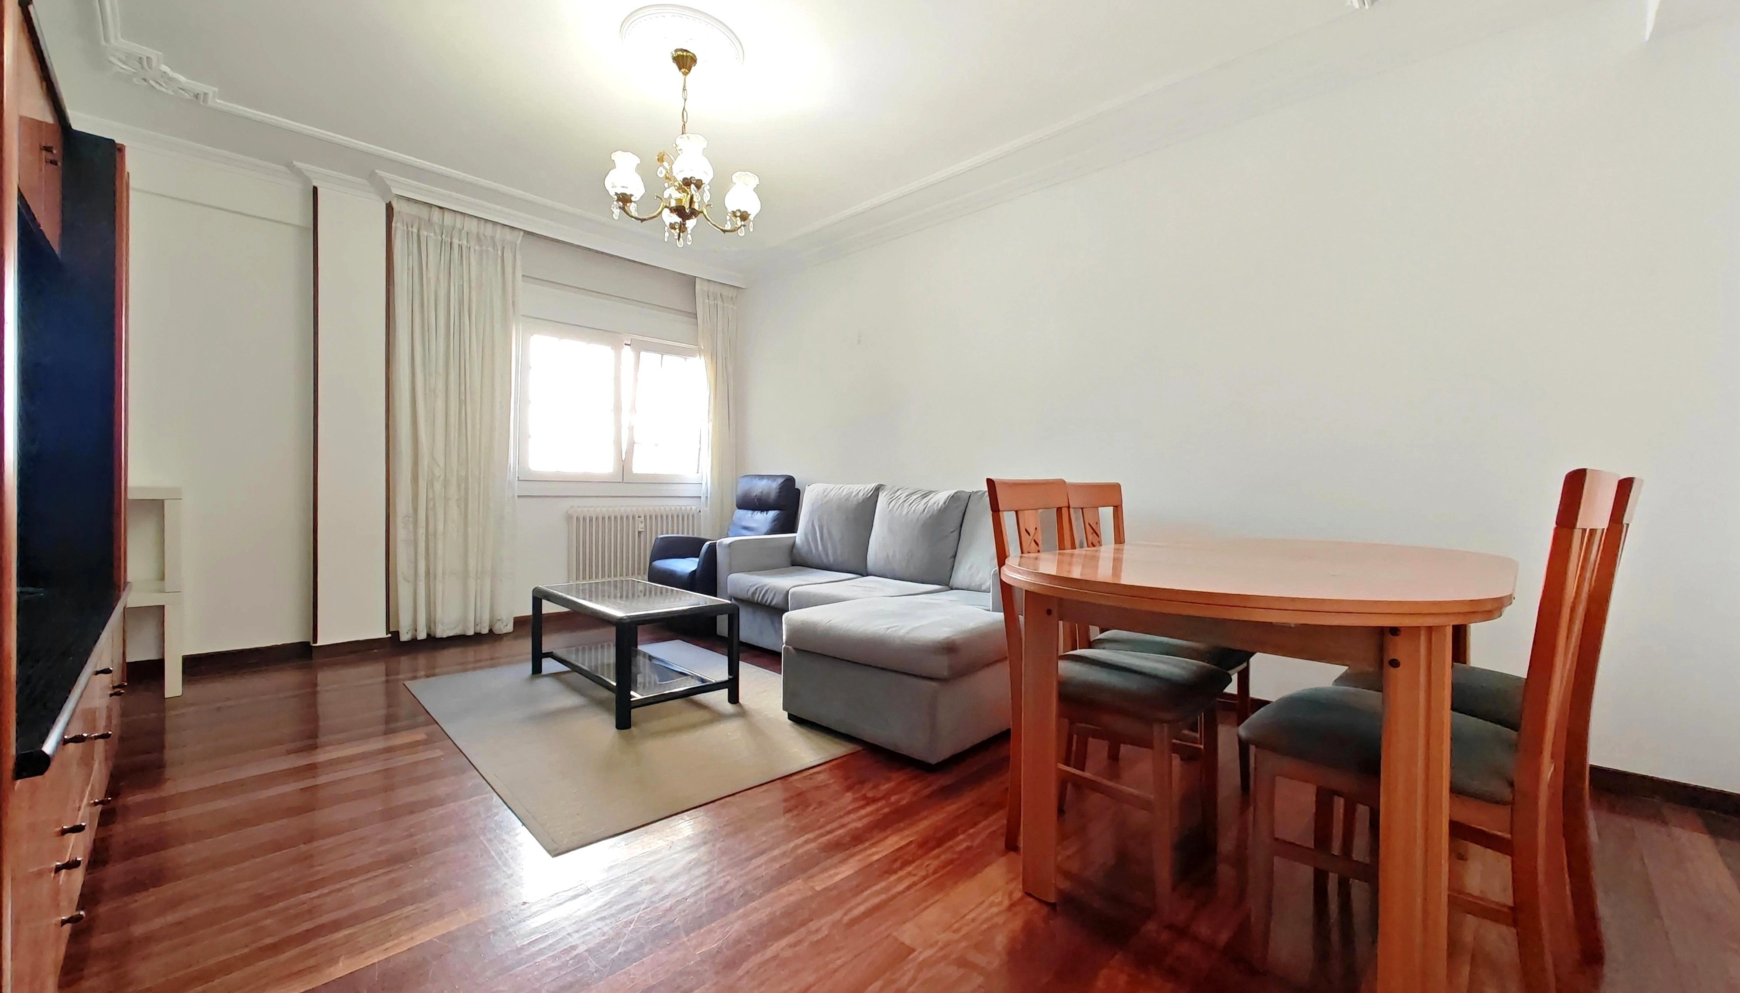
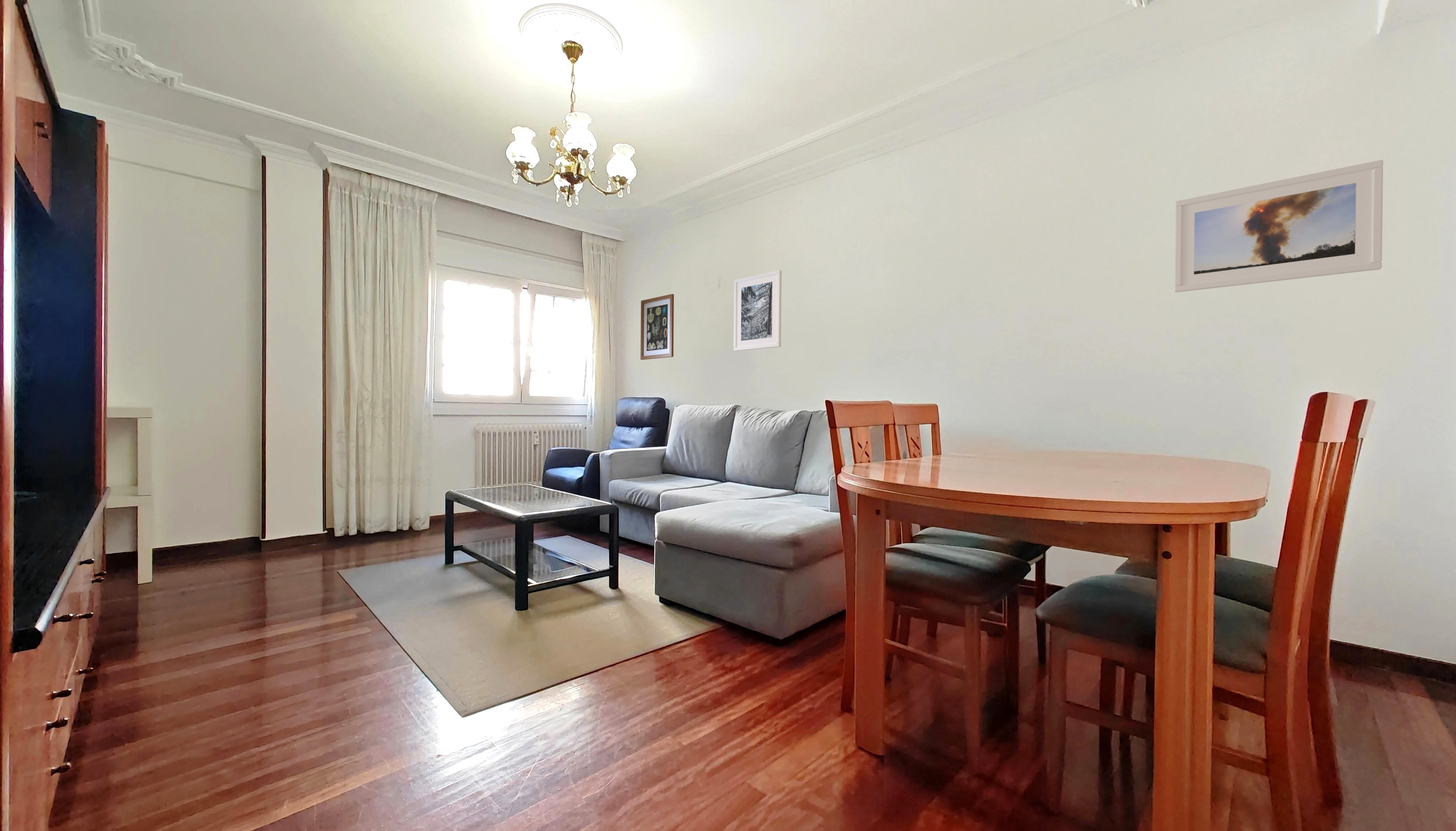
+ wall art (656, 328)
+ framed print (756, 312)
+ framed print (1269, 232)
